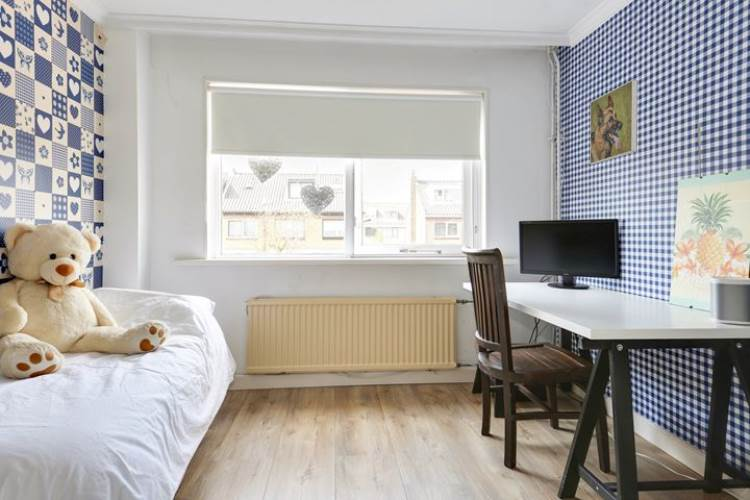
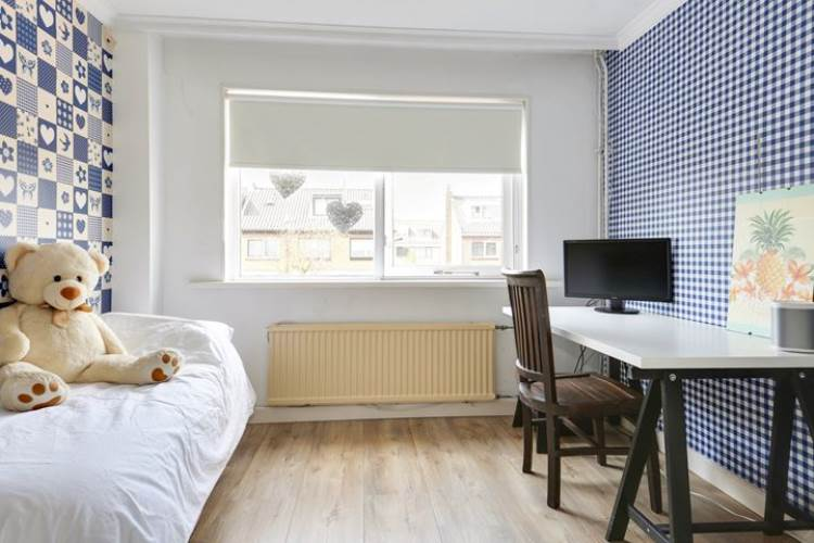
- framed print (612, 125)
